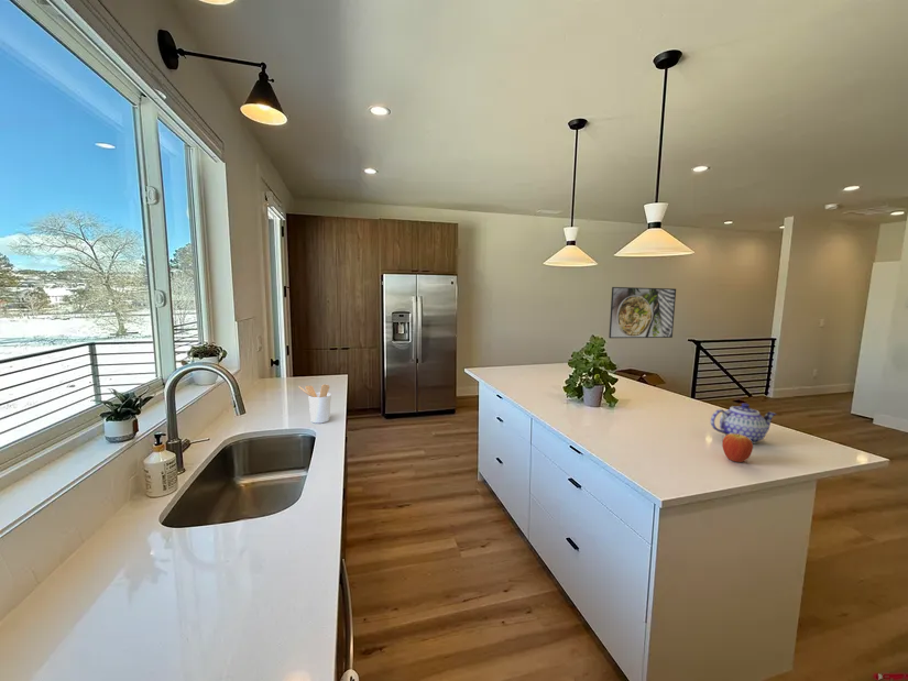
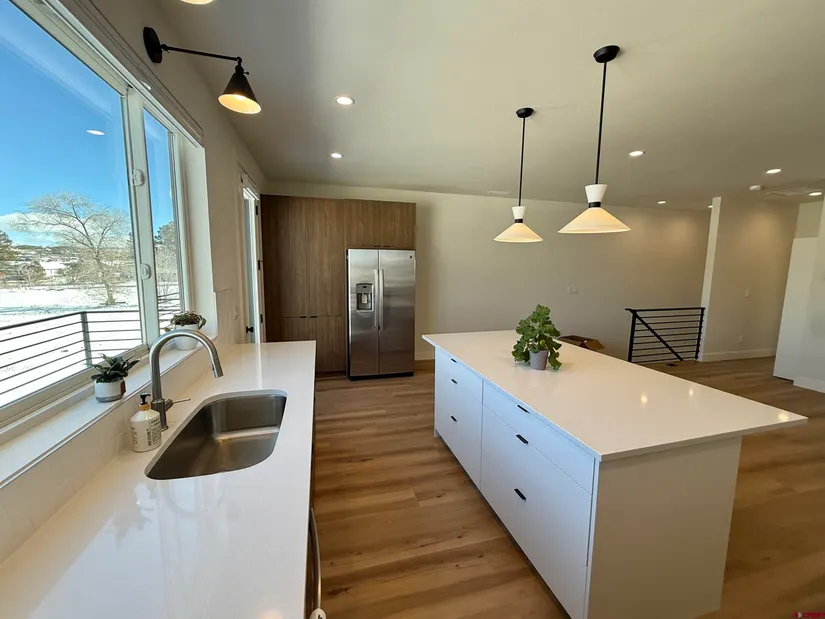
- teapot (743, 420)
- utensil holder (315, 402)
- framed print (643, 312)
- fruit (736, 446)
